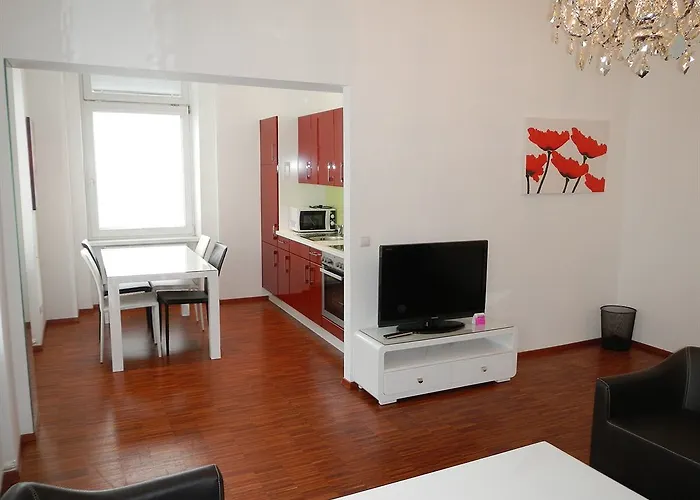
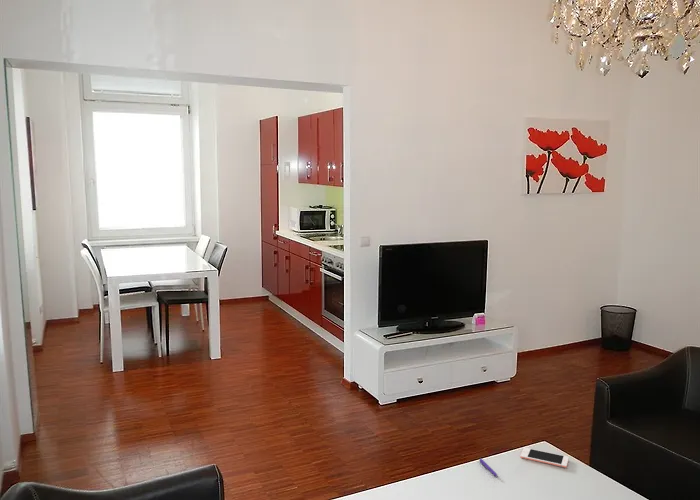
+ pen (488, 467)
+ cell phone (544, 457)
